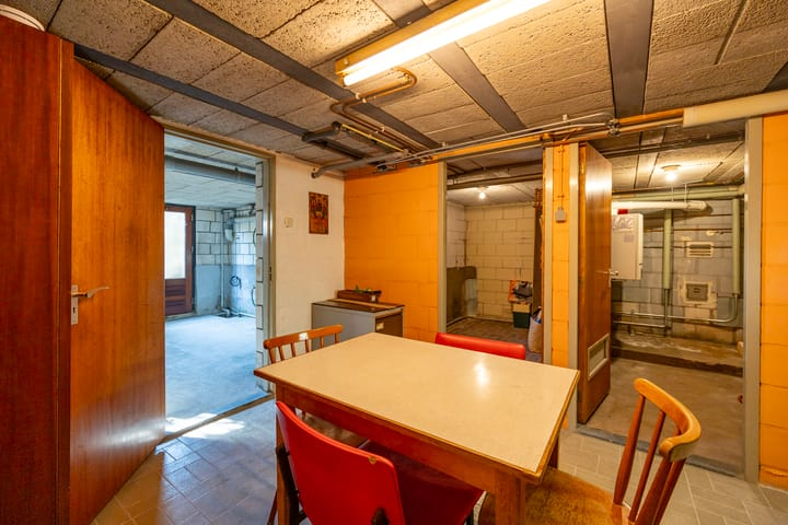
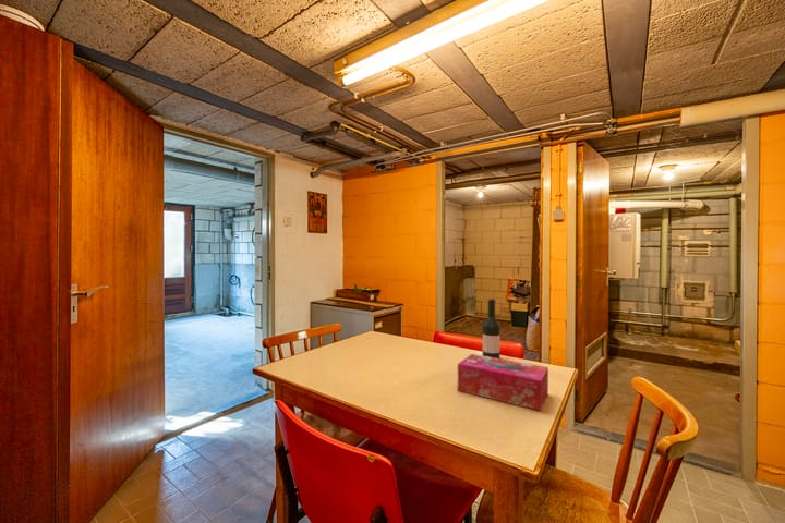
+ tissue box (502, 378)
+ wine bottle (491, 328)
